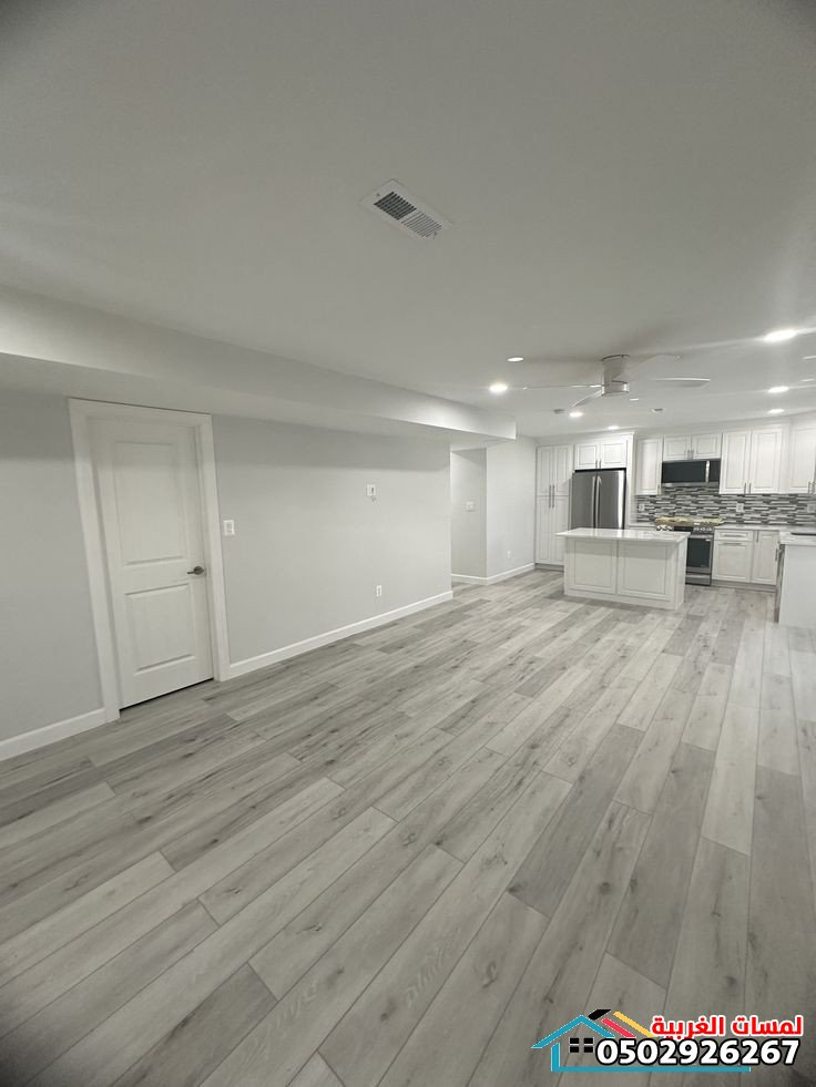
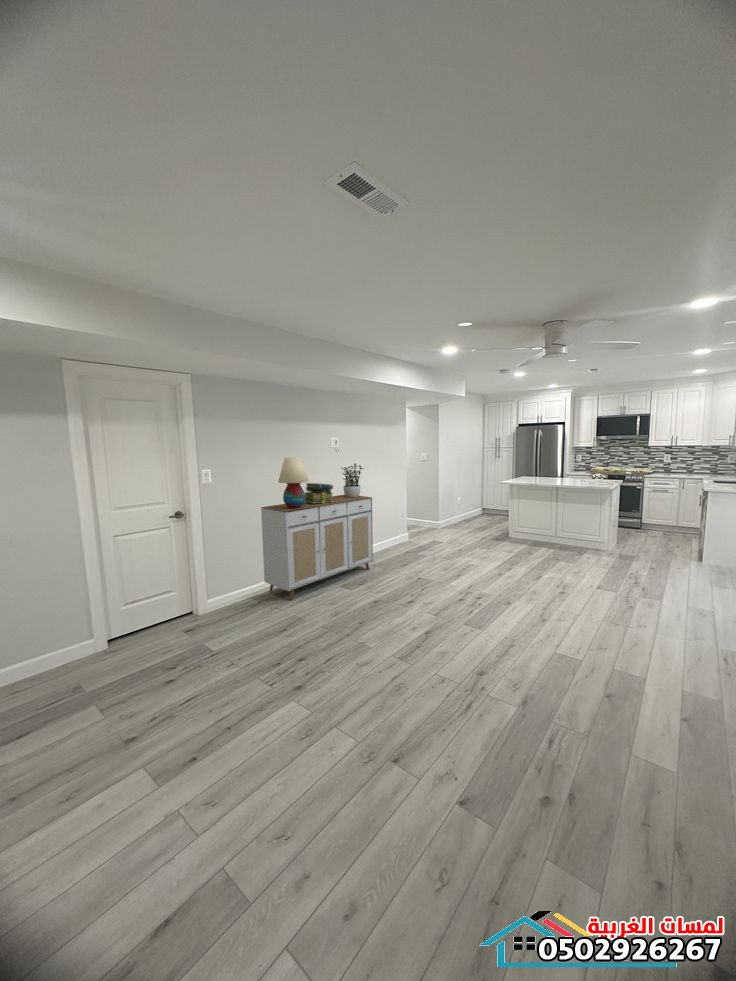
+ sideboard (322, 541)
+ stack of books (318, 492)
+ potted plant (352, 480)
+ table lamp (293, 482)
